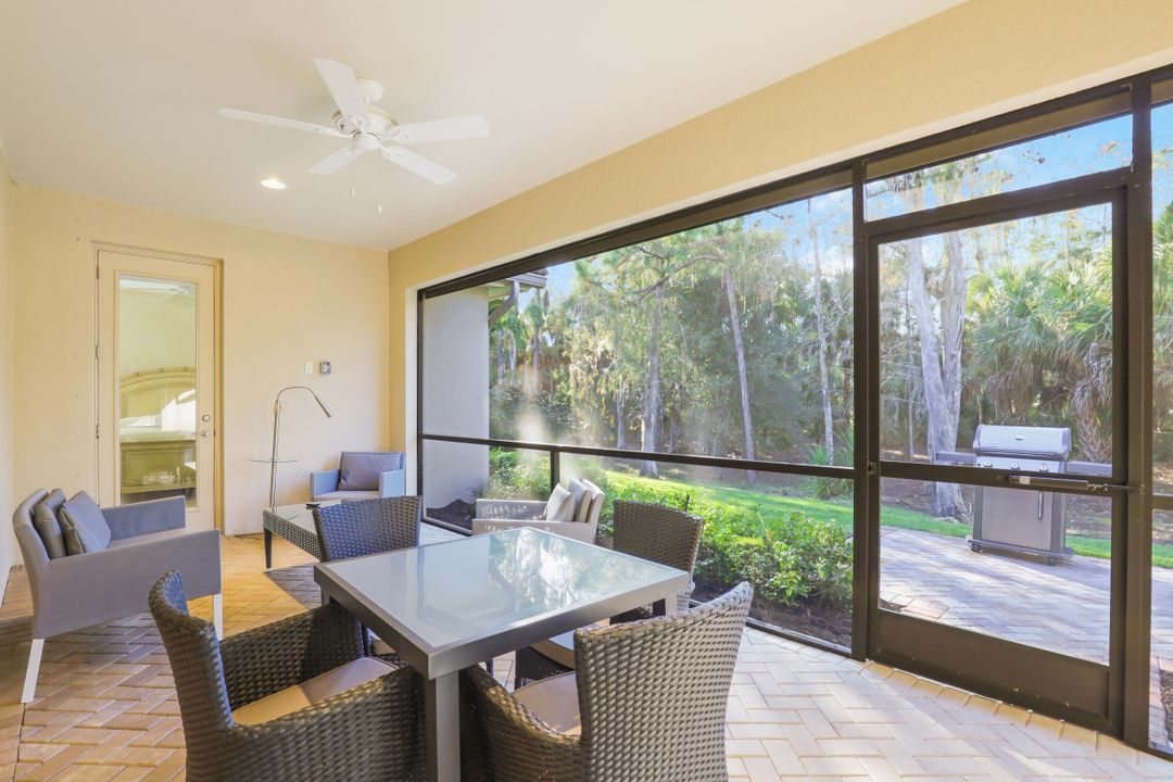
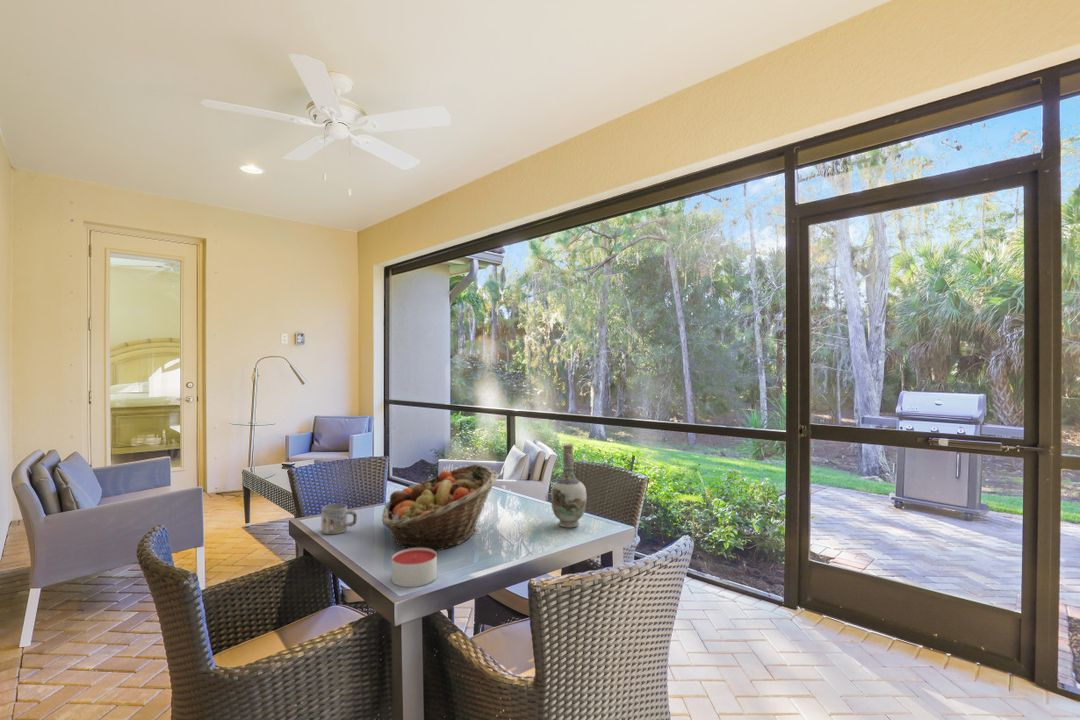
+ candle (414, 565)
+ mug (339, 518)
+ vase (568, 484)
+ fruit basket (440, 503)
